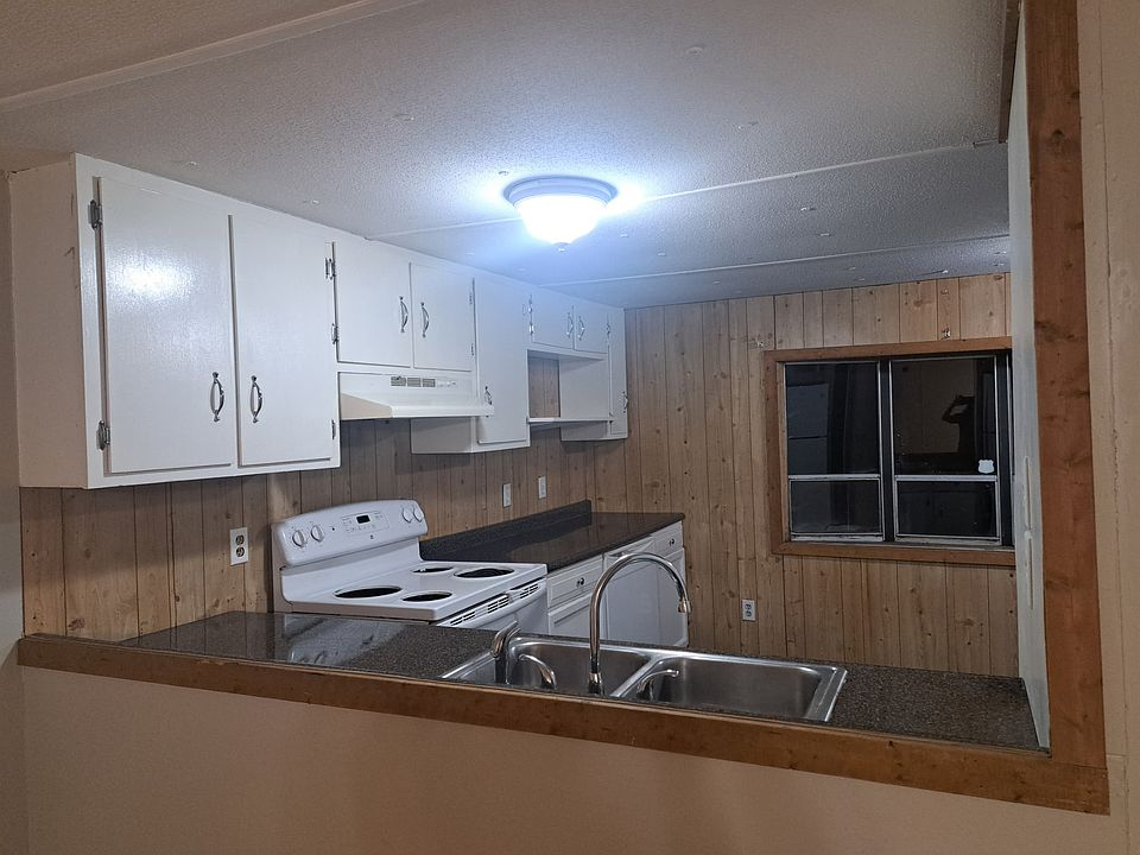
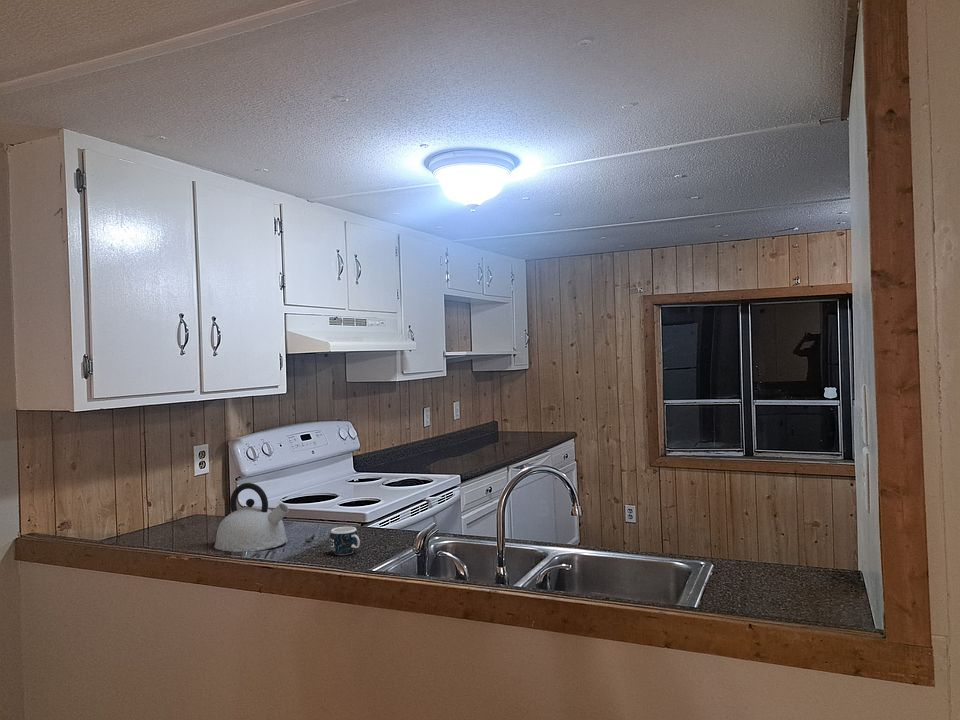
+ kettle (253, 513)
+ mug (347, 541)
